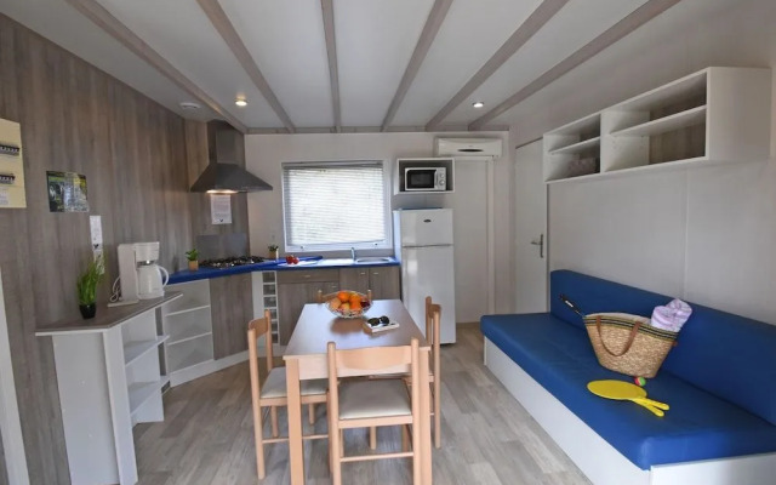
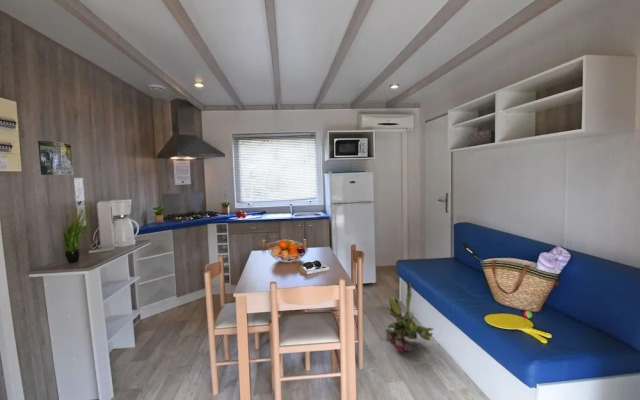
+ decorative plant (412, 320)
